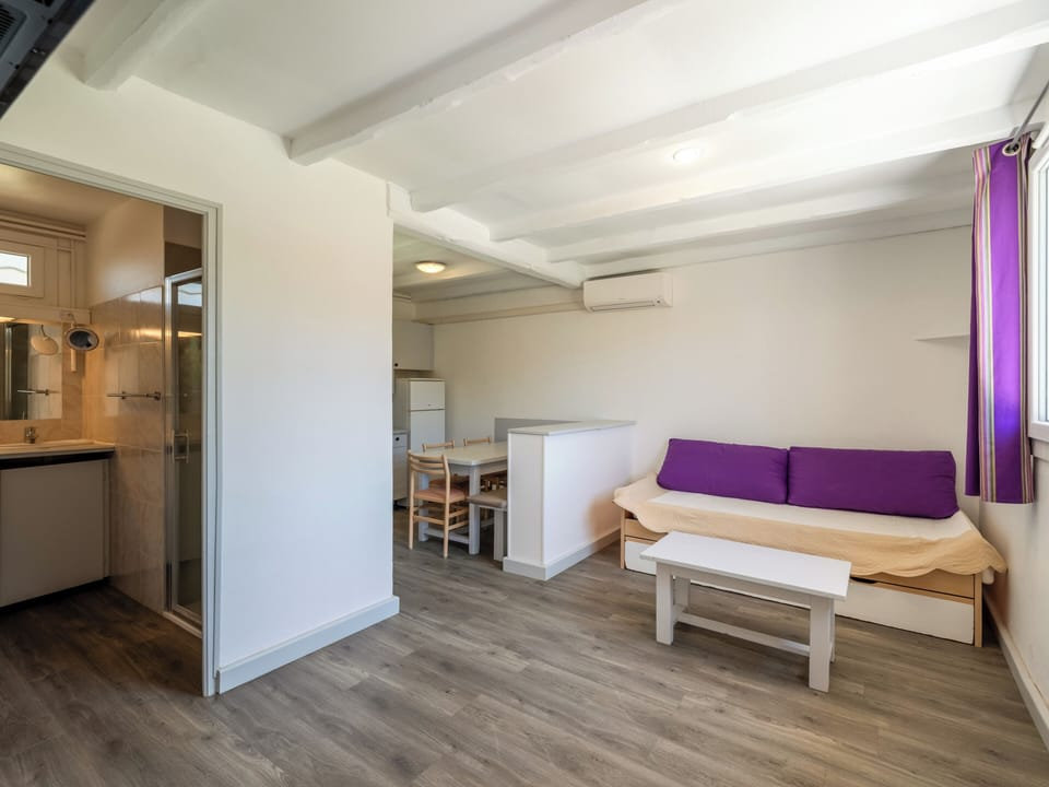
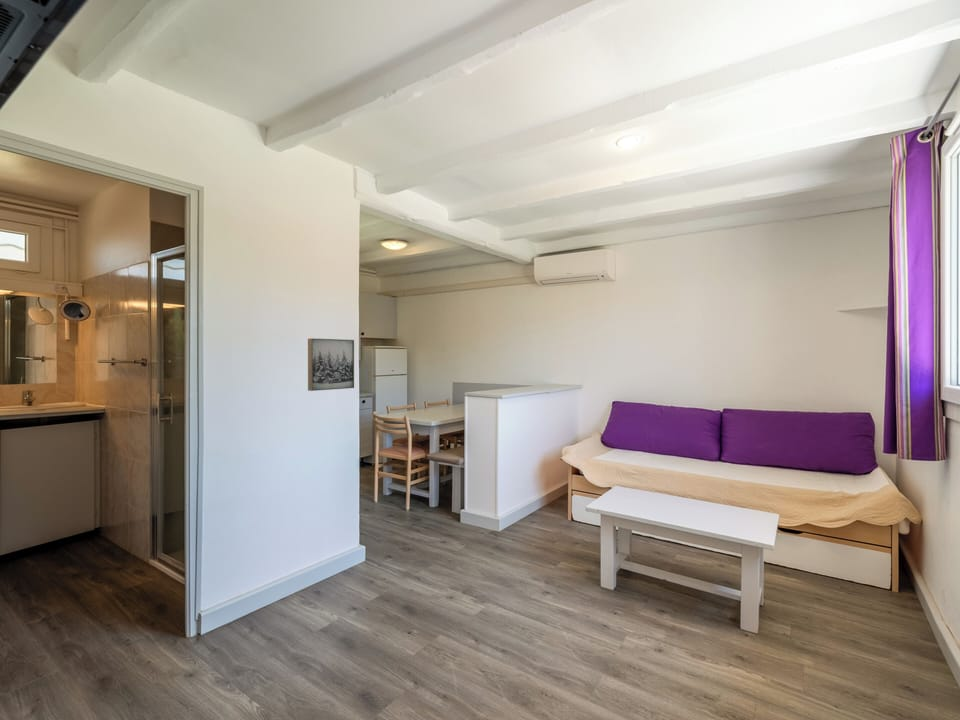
+ wall art (331, 364)
